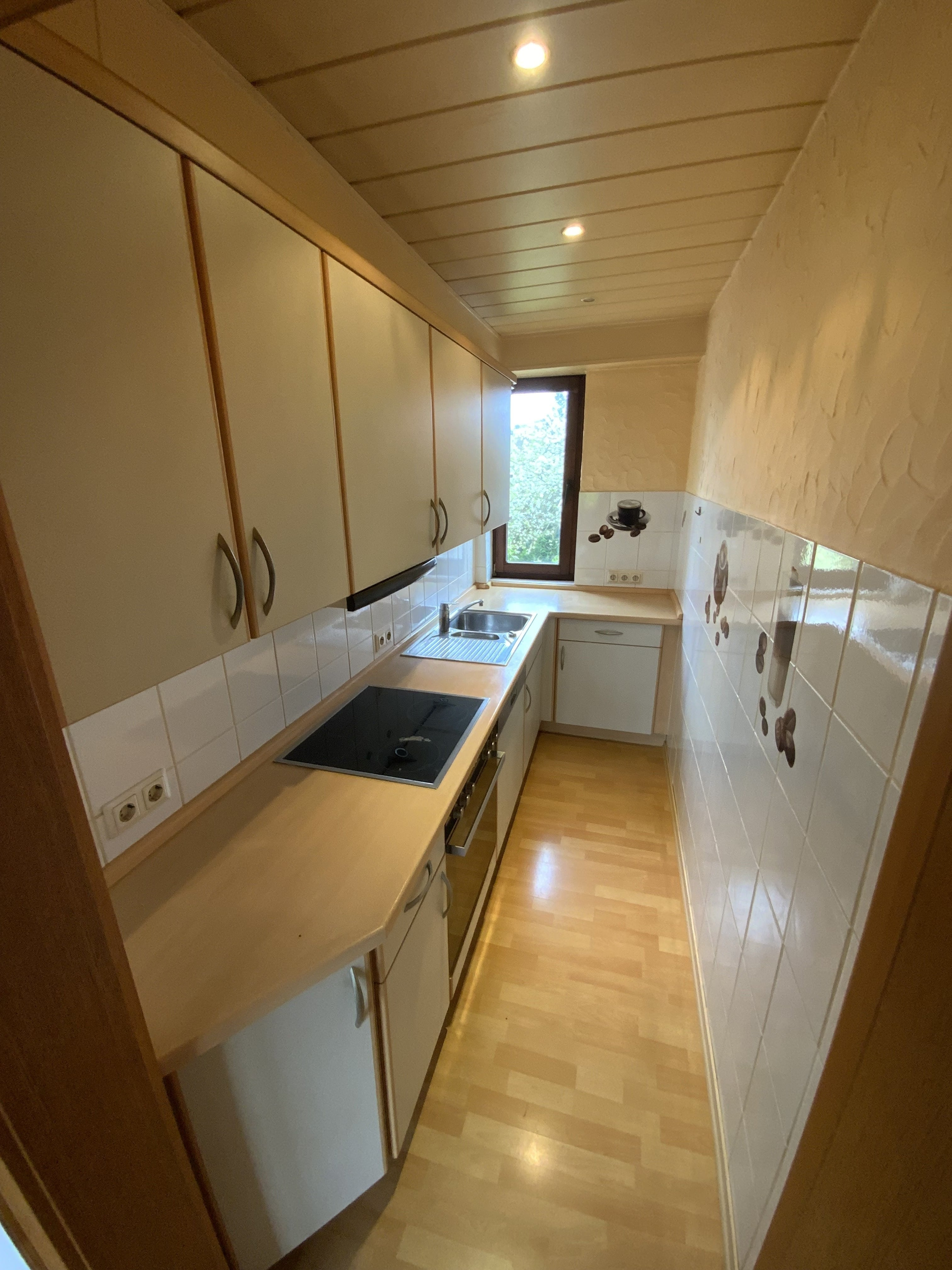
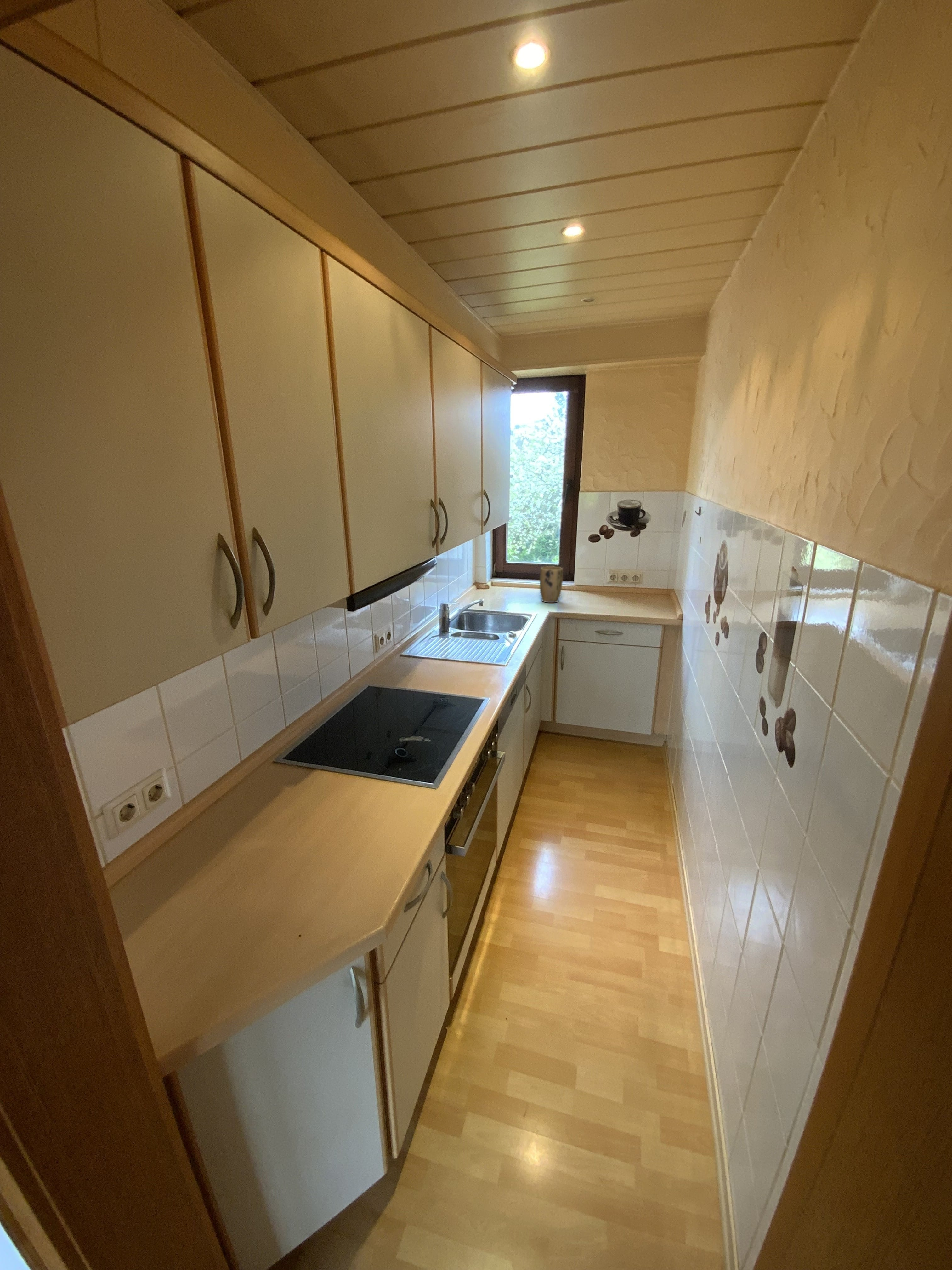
+ plant pot (551, 585)
